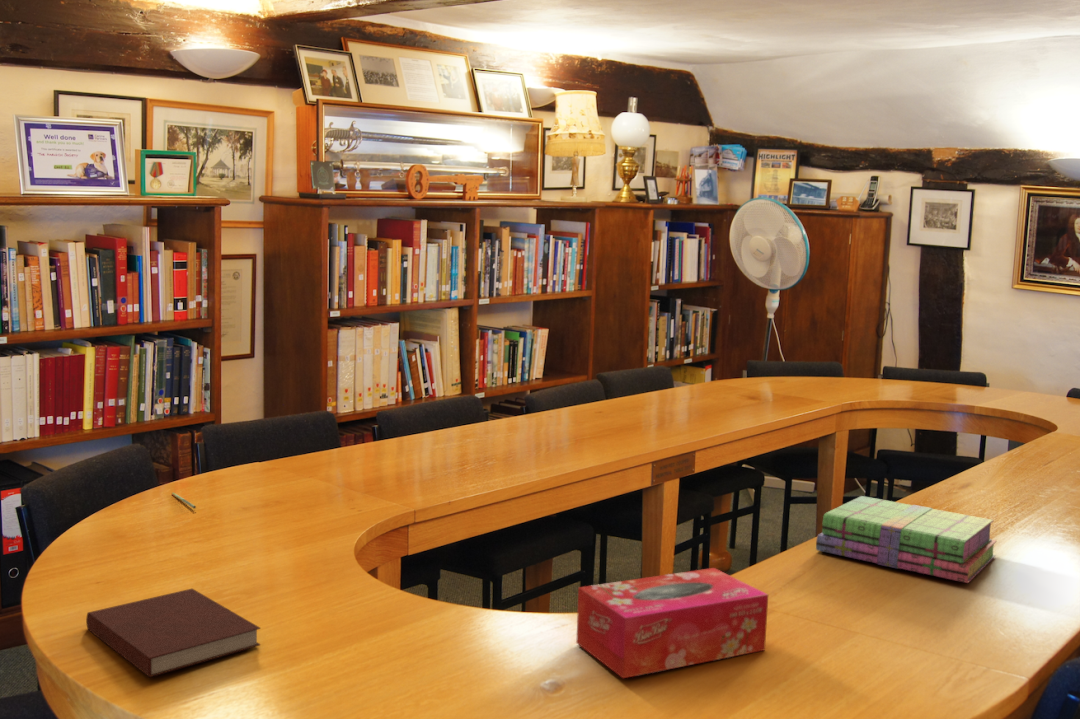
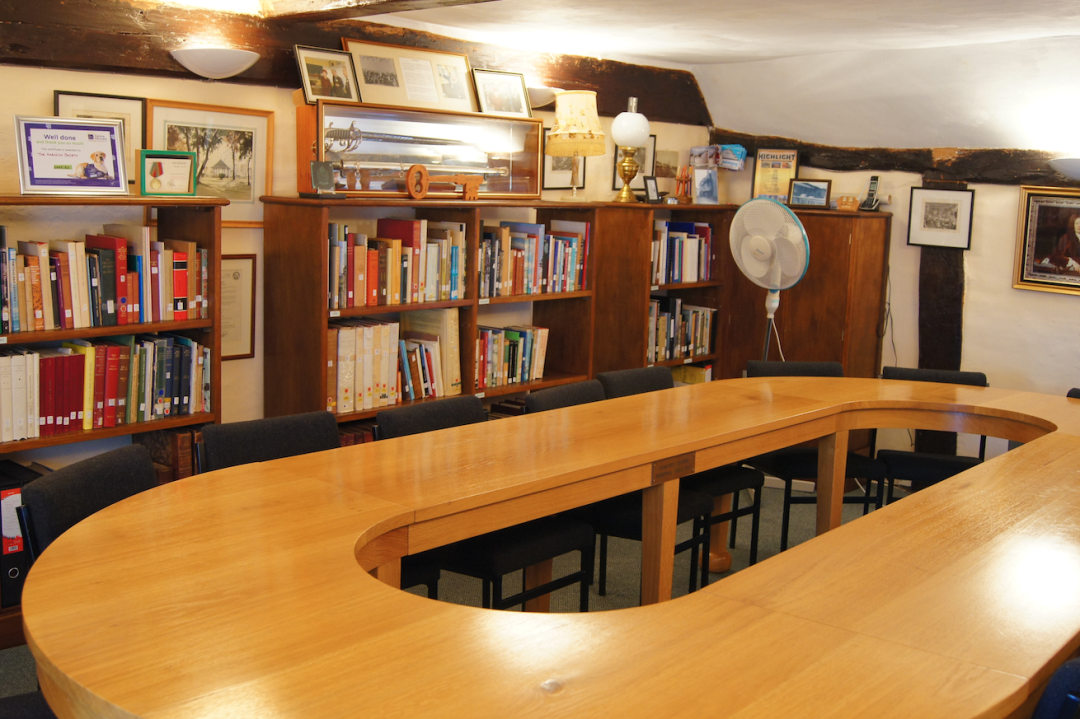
- stack of books (907, 535)
- tissue box (671, 618)
- notebook (172, 628)
- pen (183, 500)
